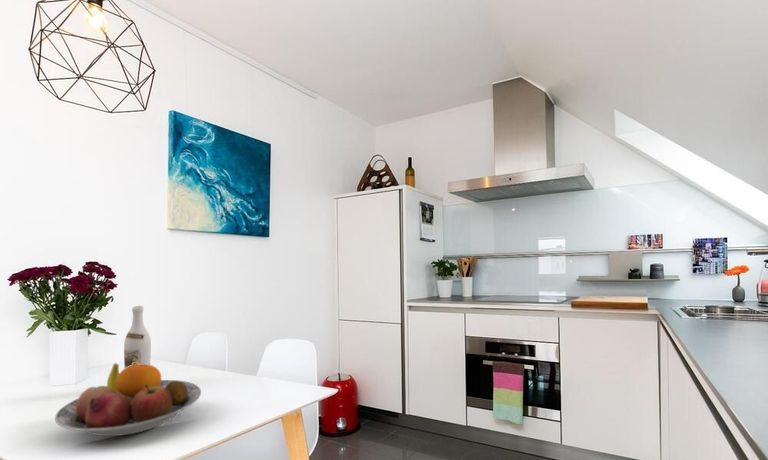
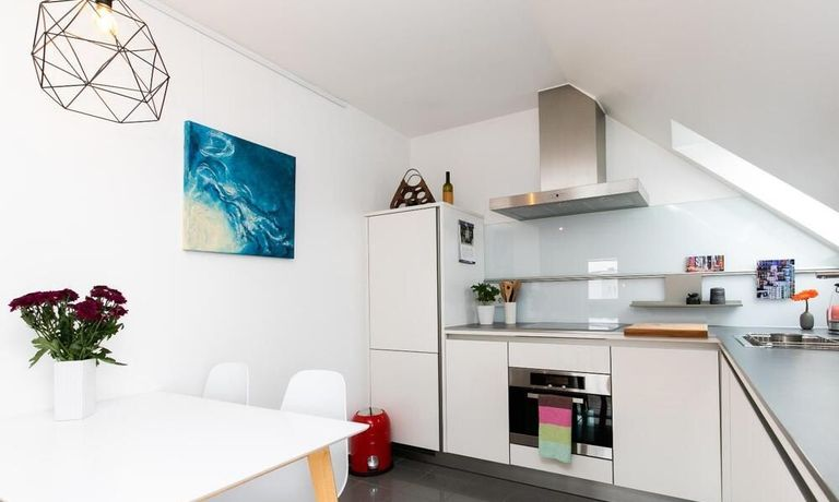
- fruit bowl (133, 396)
- wine bottle (137, 346)
